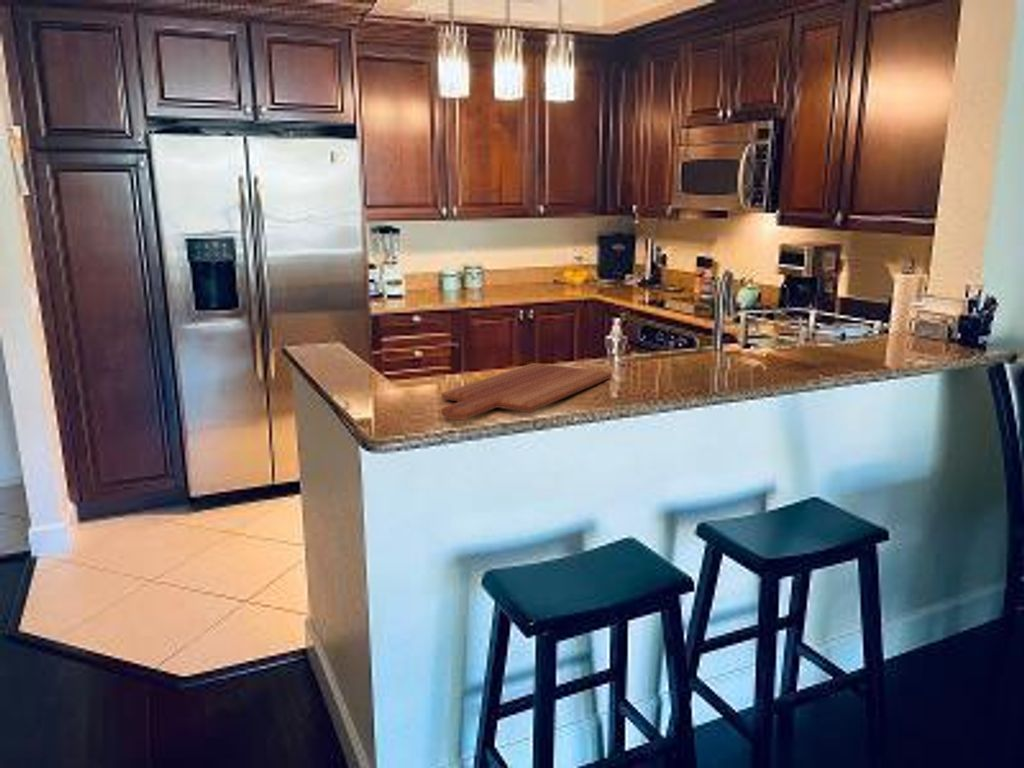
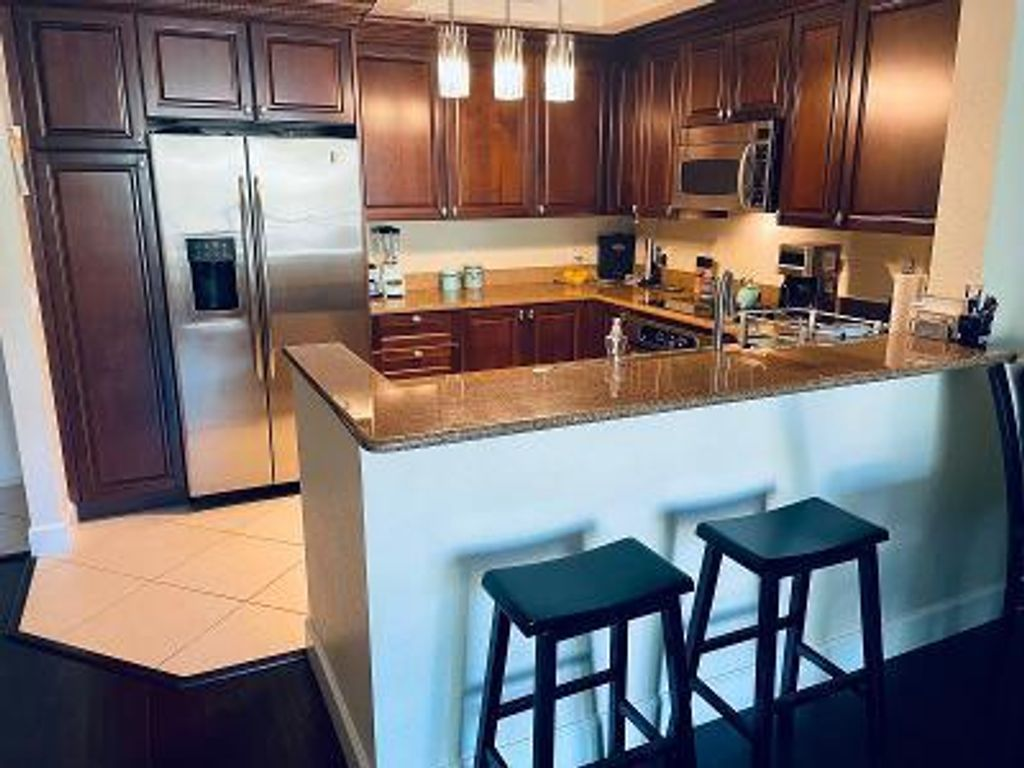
- cutting board (528, 386)
